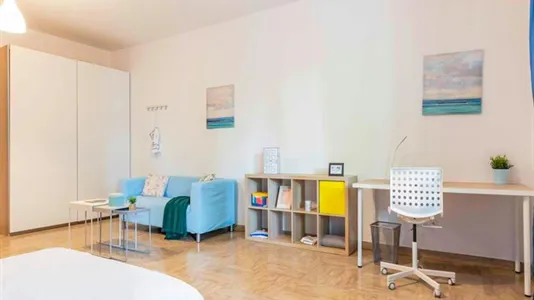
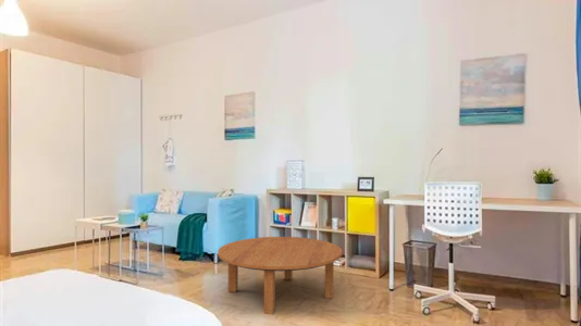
+ coffee table (280, 269)
